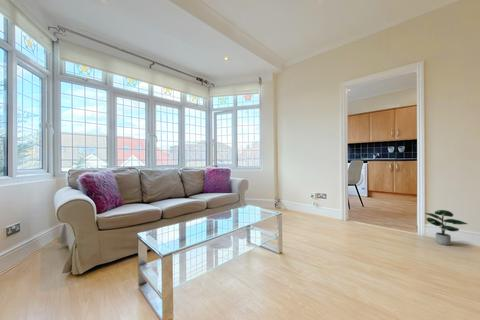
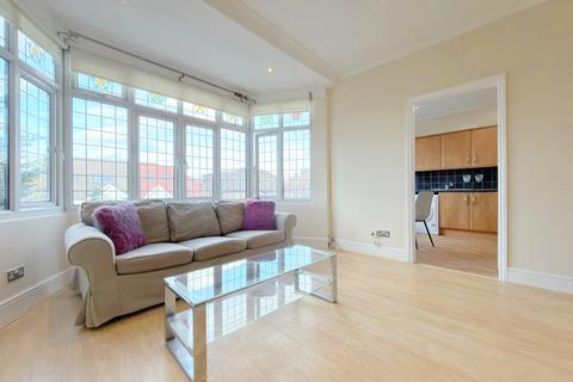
- potted plant (445, 227)
